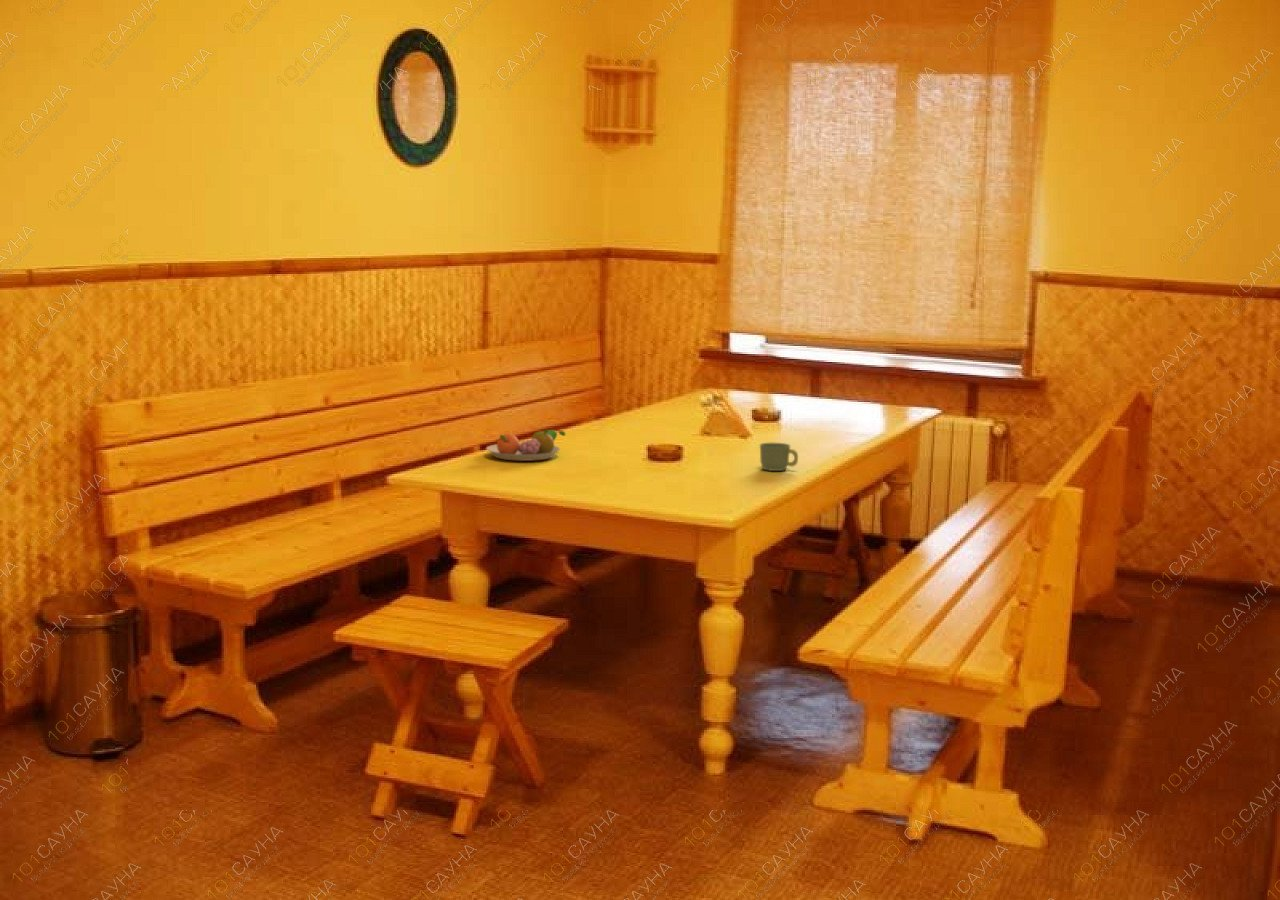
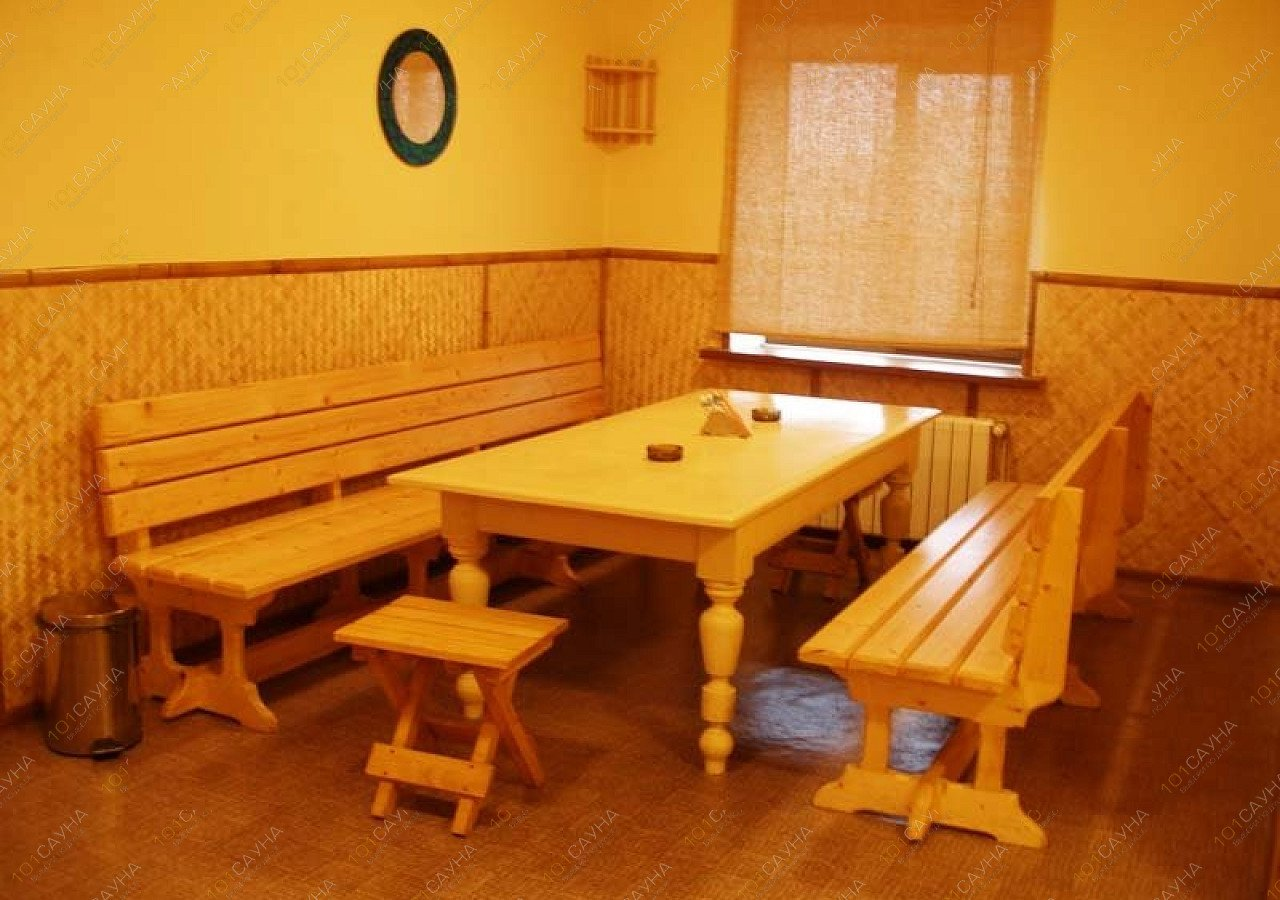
- fruit bowl (526, 441)
- mug (778, 457)
